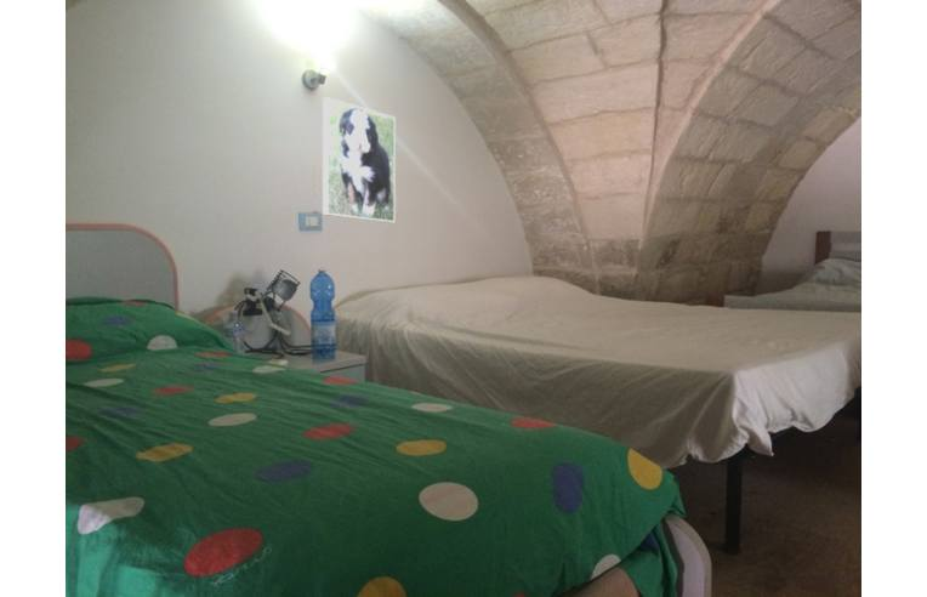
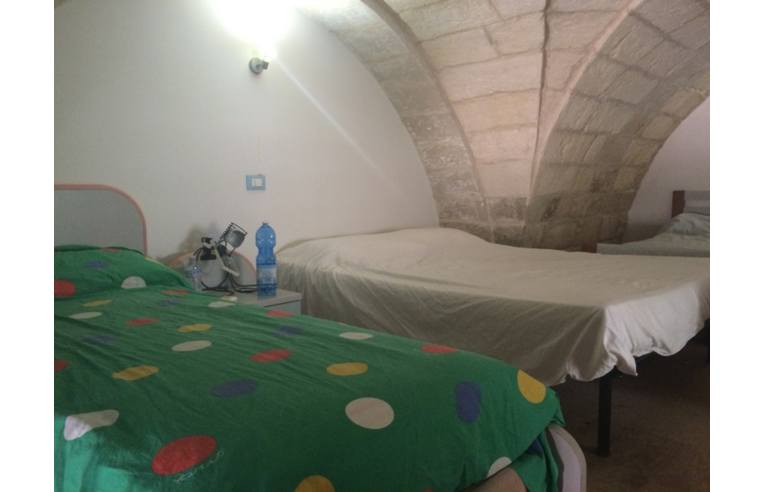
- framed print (360, 163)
